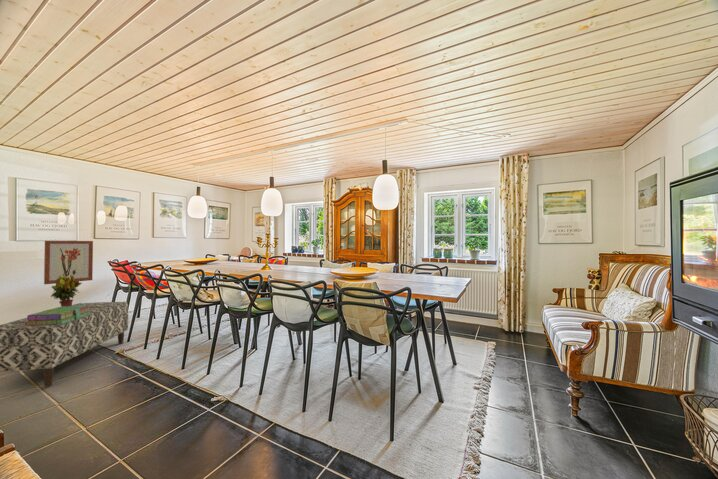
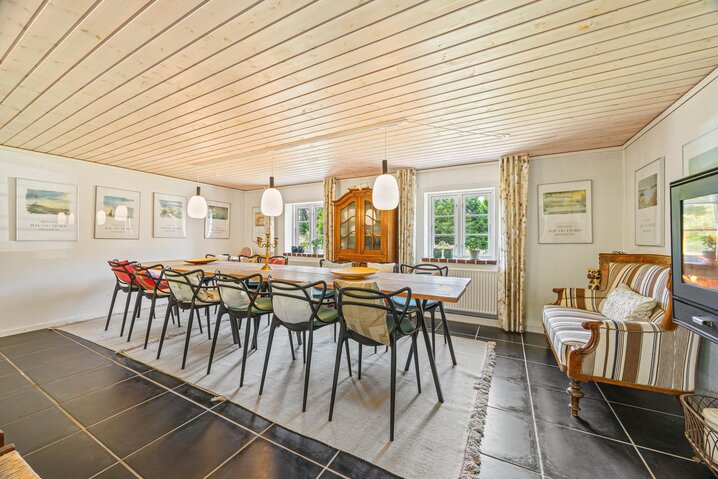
- wall art (69, 261)
- potted plant (66, 291)
- stack of books (60, 314)
- bench (67, 338)
